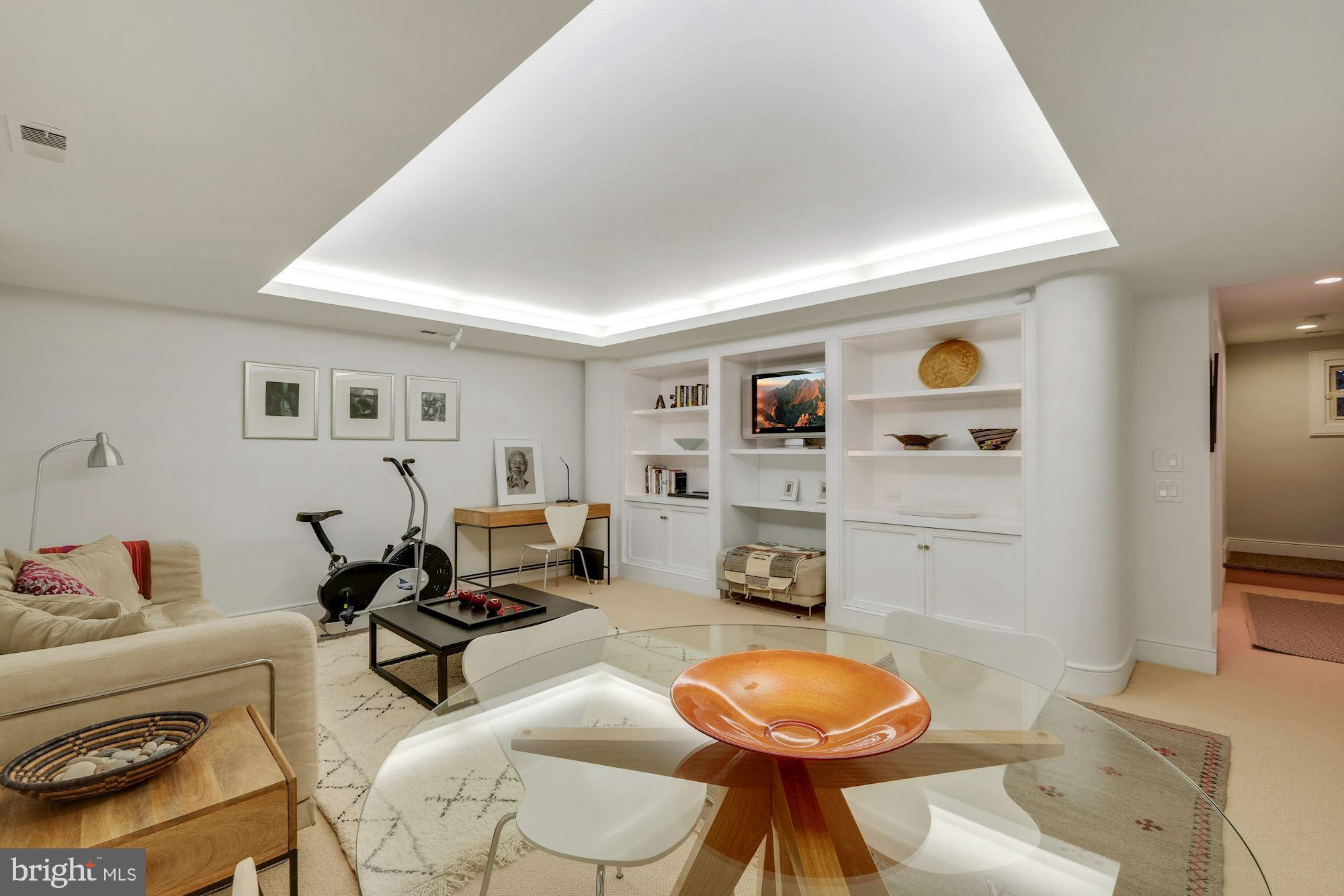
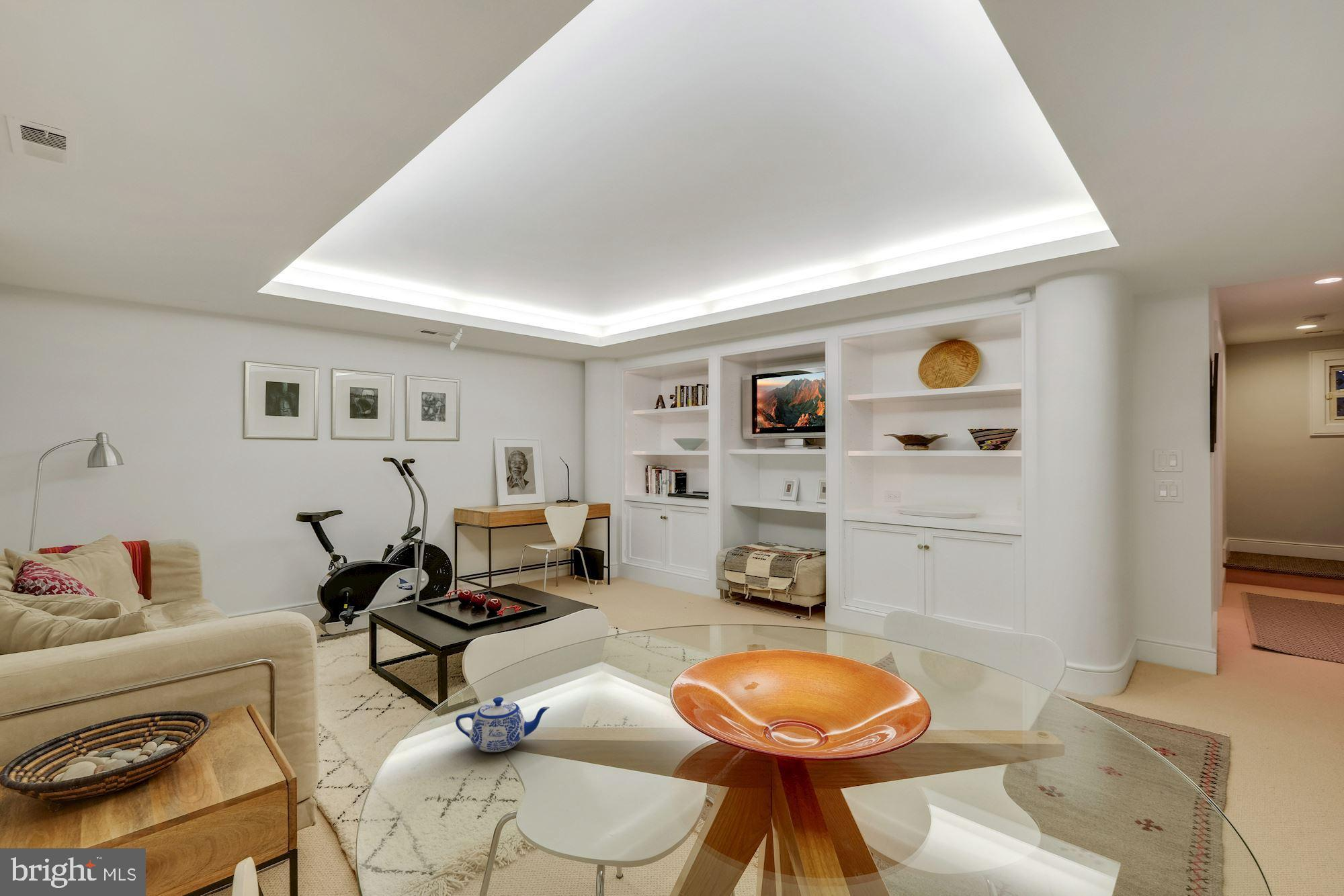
+ teapot (503, 721)
